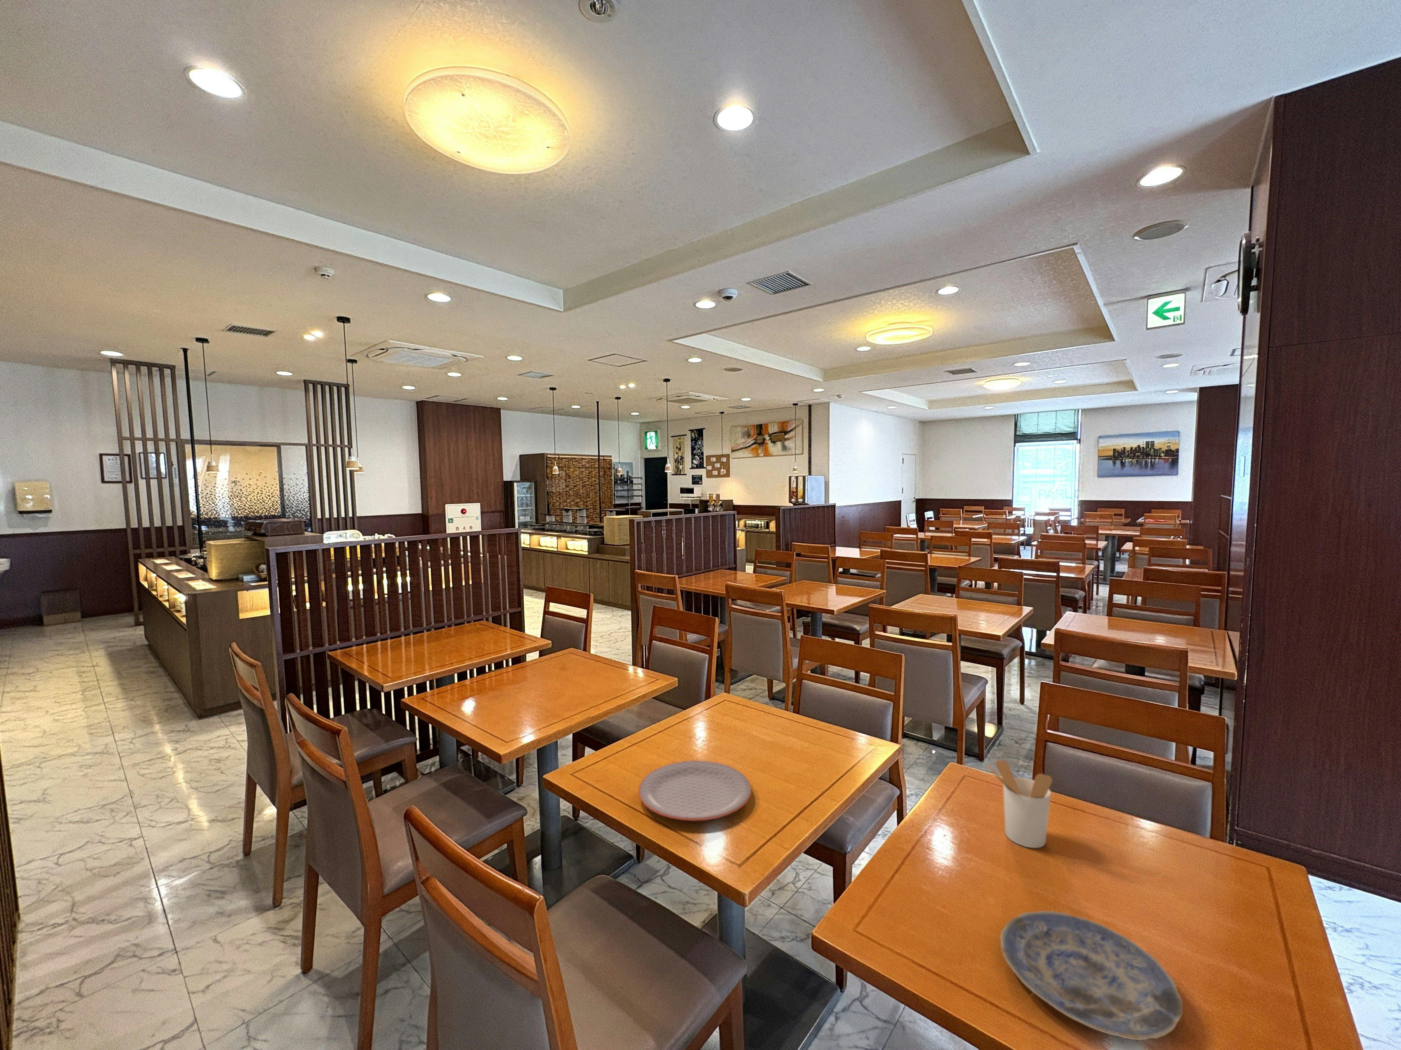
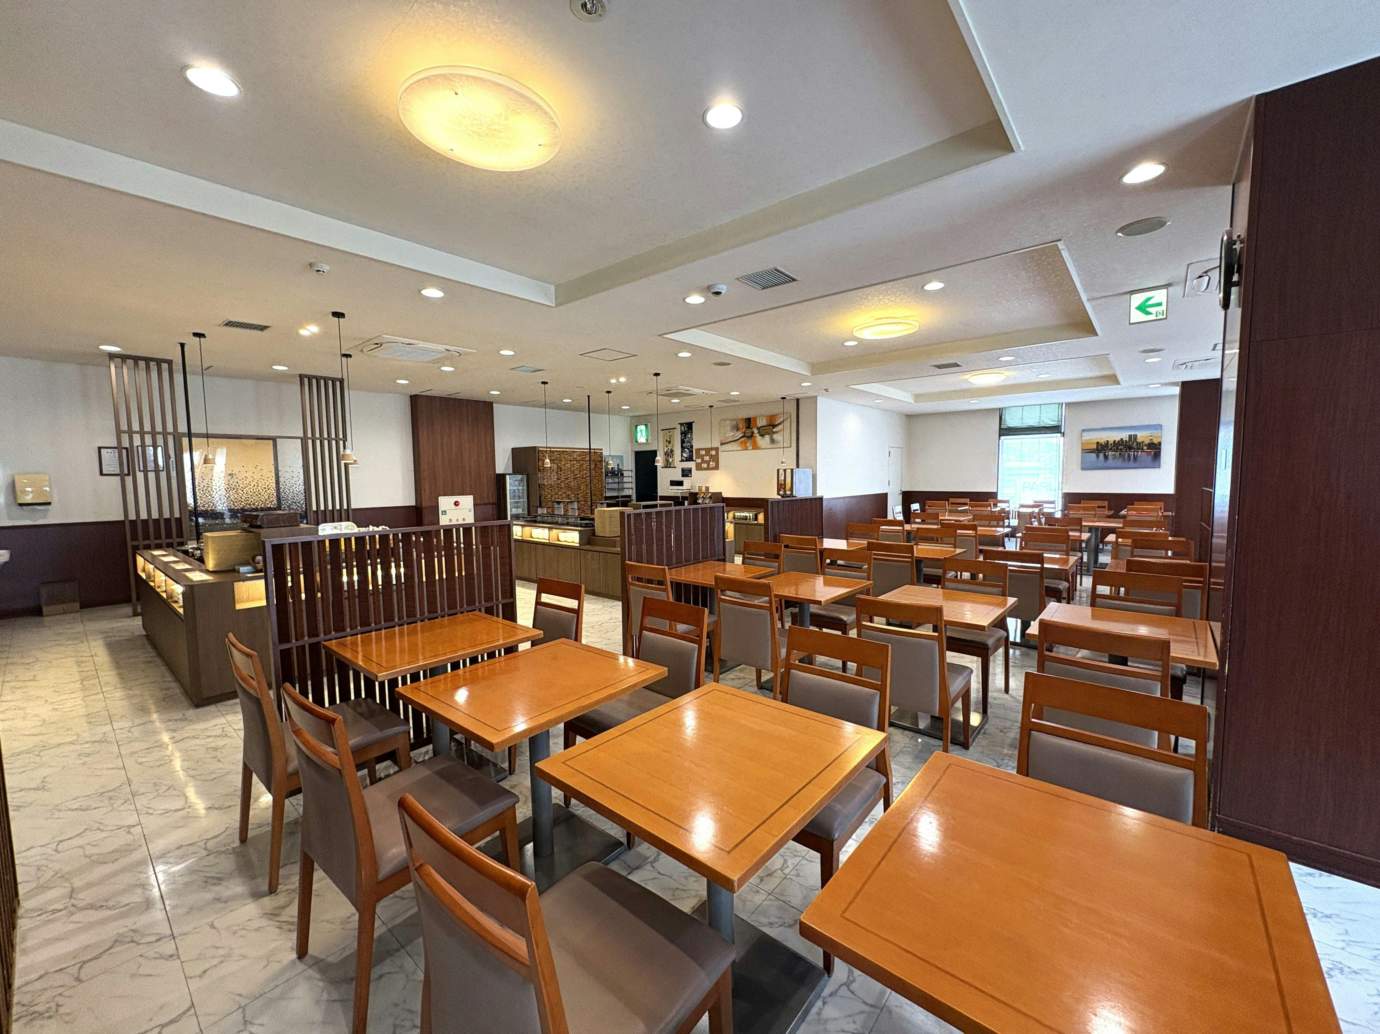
- plate (1084, 972)
- utensil holder (1016, 802)
- plate (695, 791)
